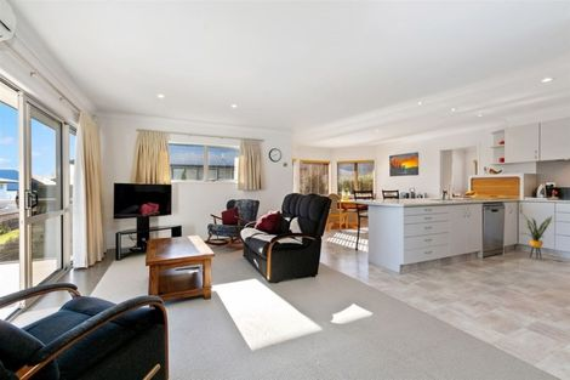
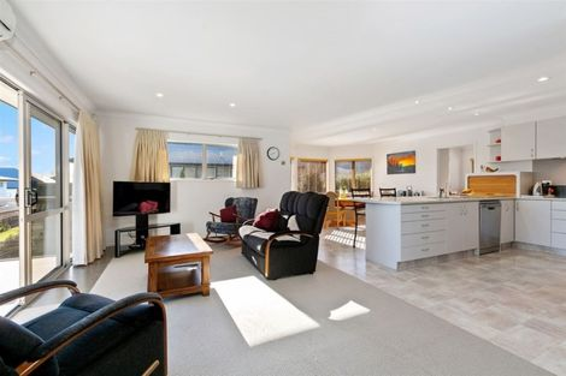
- house plant (535, 234)
